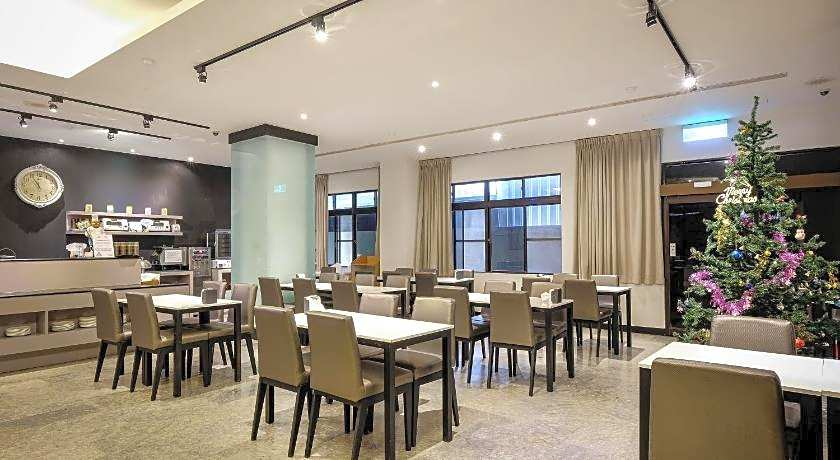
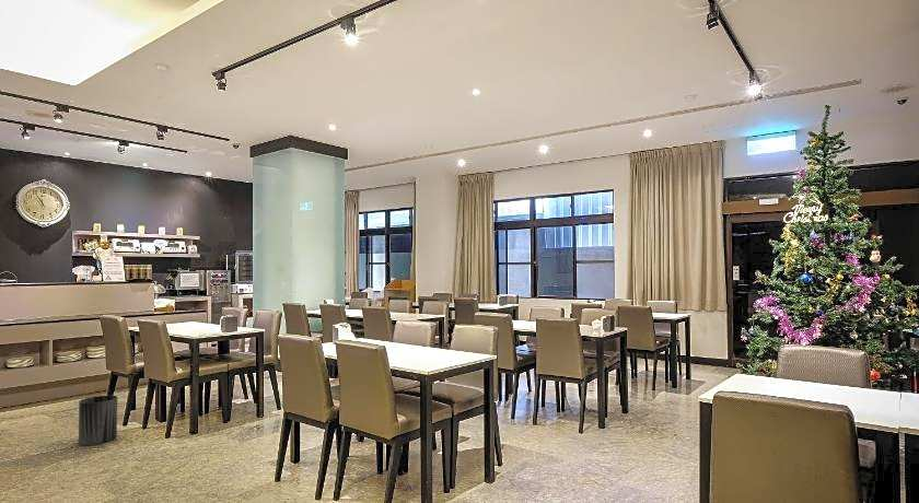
+ trash can (97, 419)
